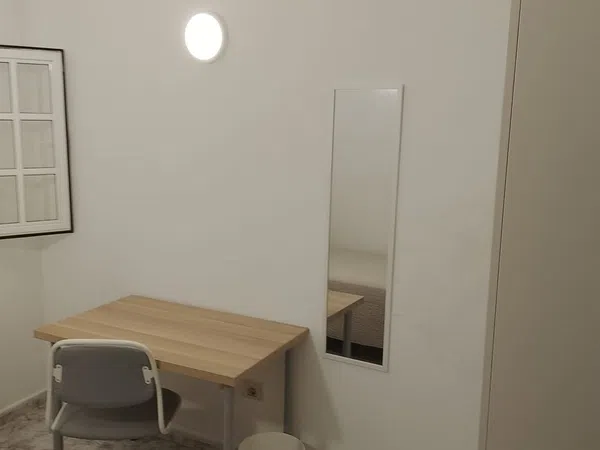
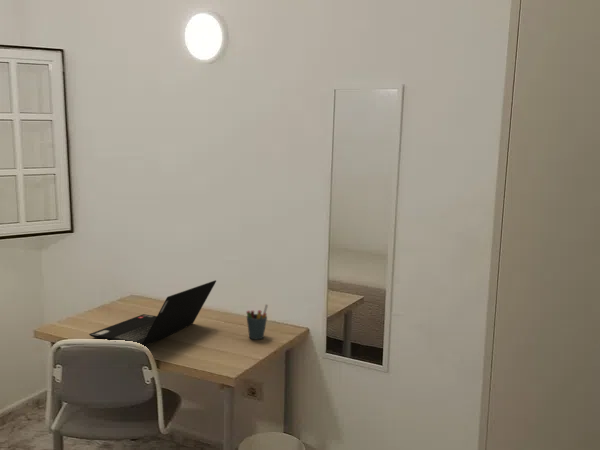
+ pen holder (256, 321)
+ laptop computer (159, 311)
